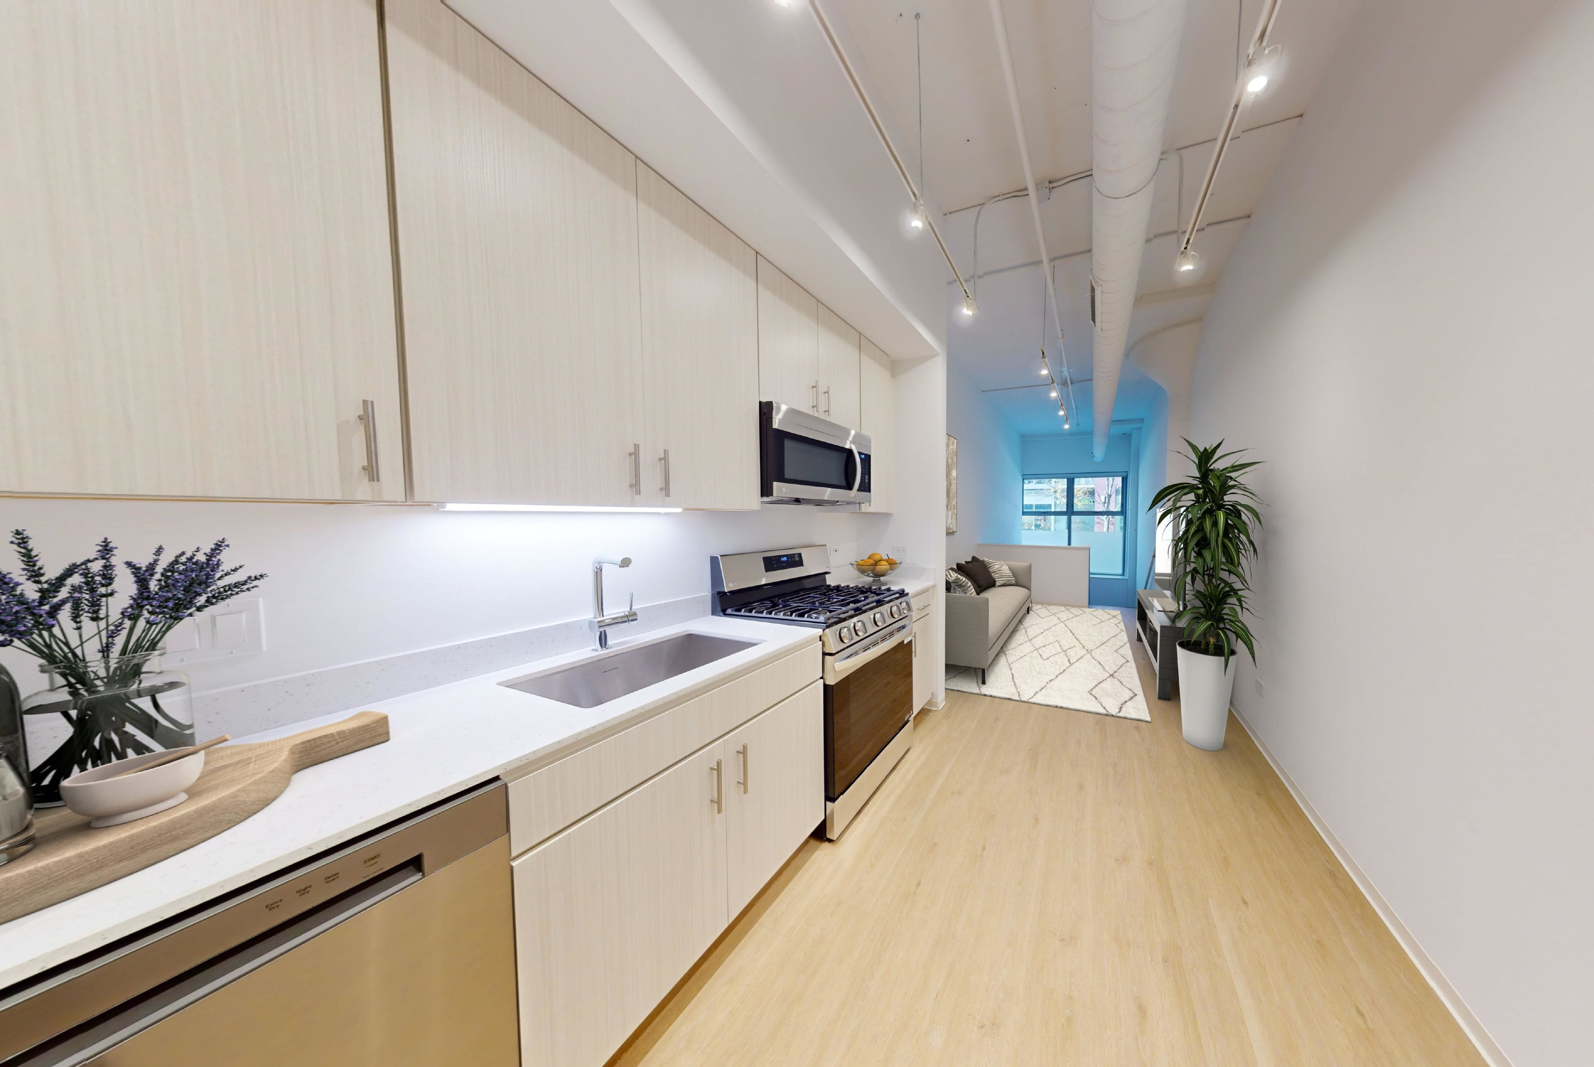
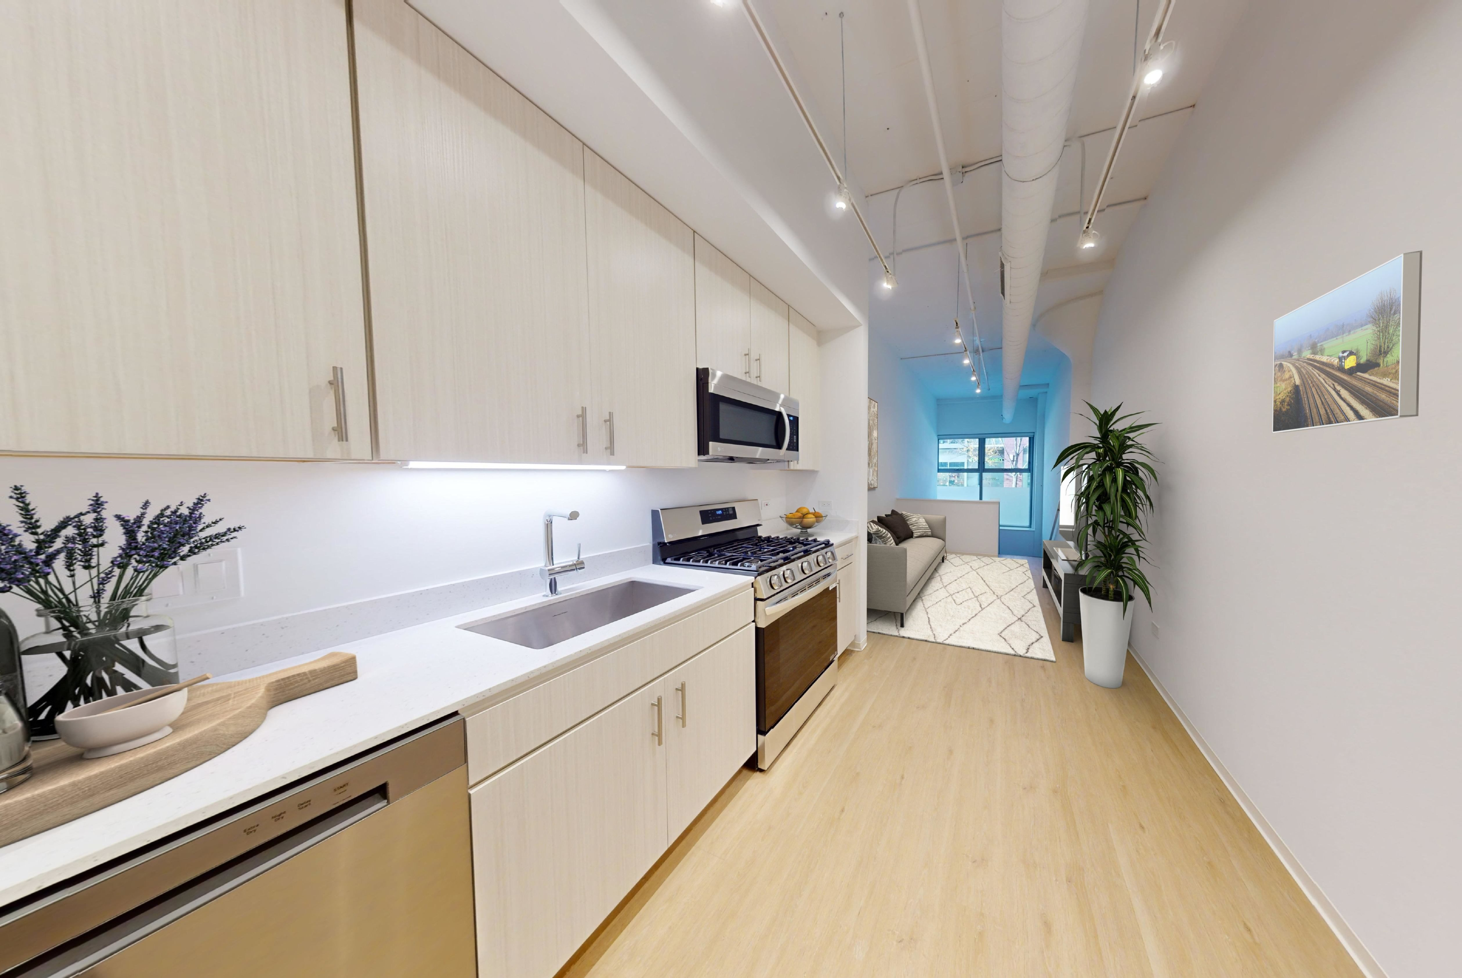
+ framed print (1332, 359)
